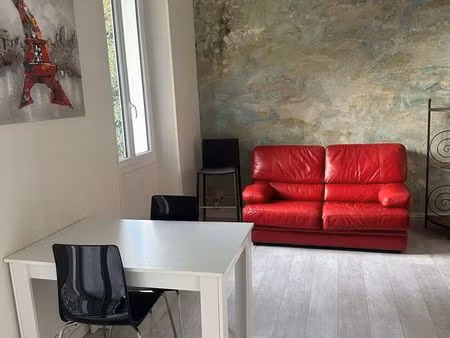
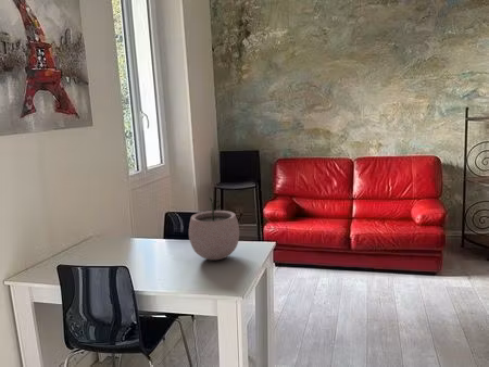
+ plant pot (213, 227)
